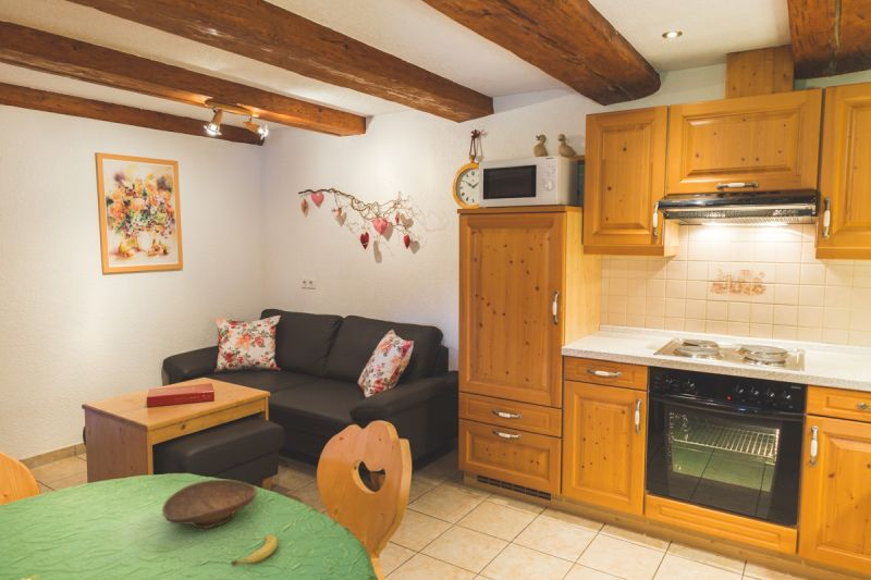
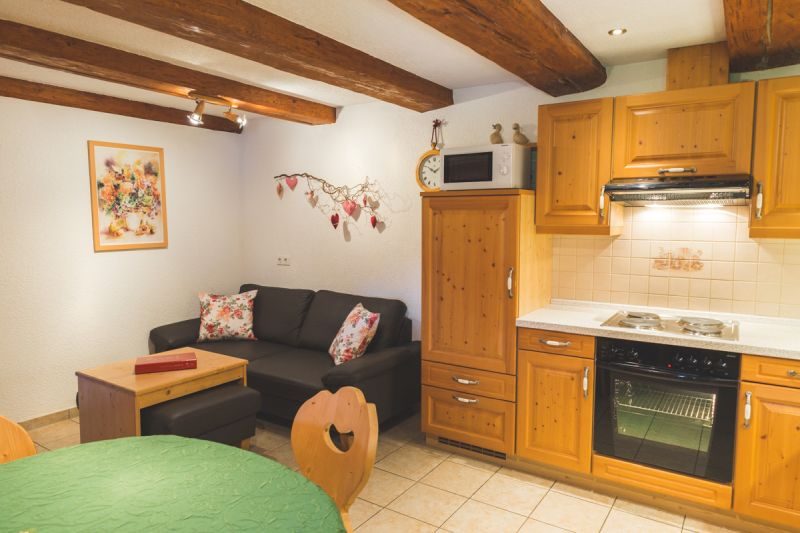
- decorative bowl (211, 505)
- fruit (259, 548)
